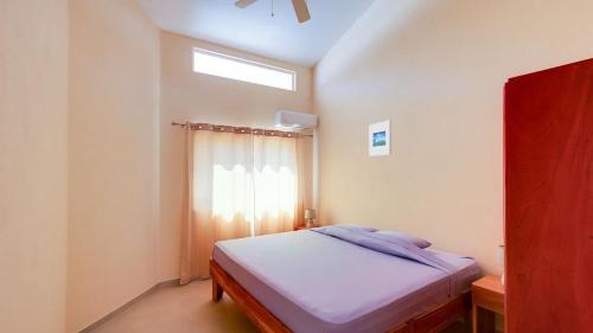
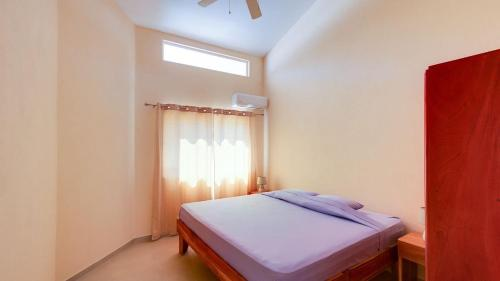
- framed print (378, 139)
